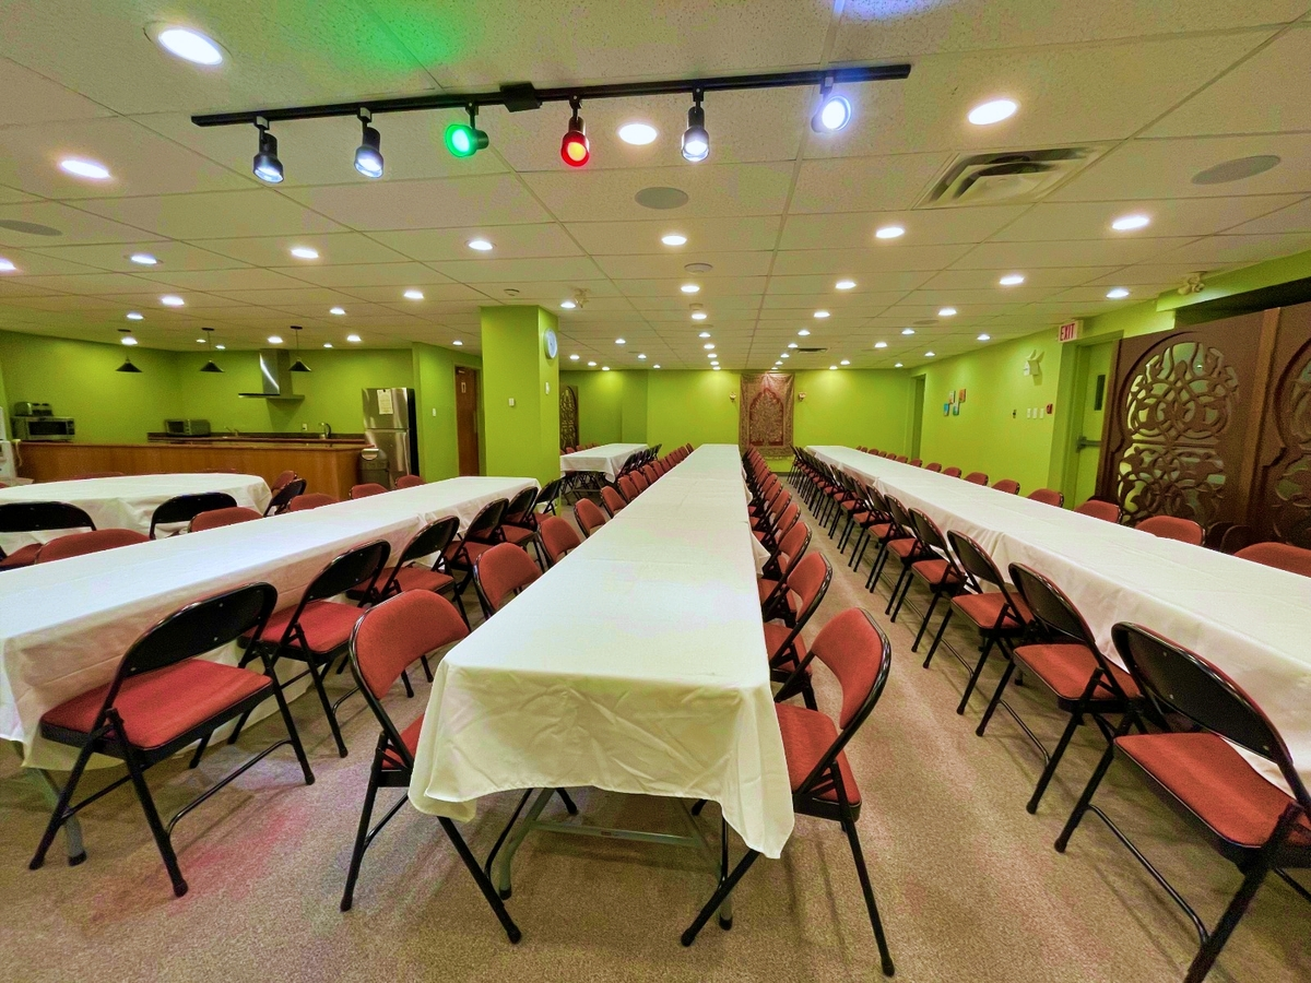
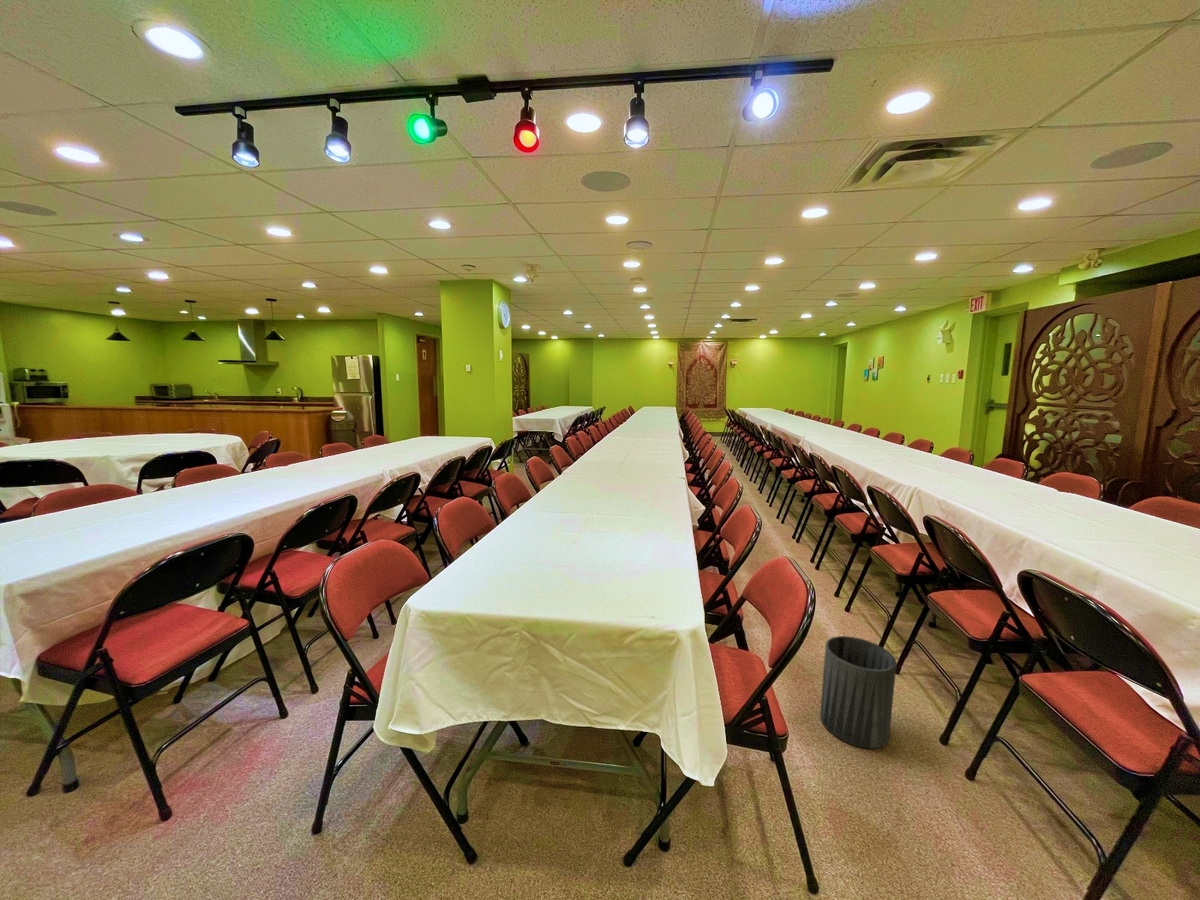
+ trash can (856, 689)
